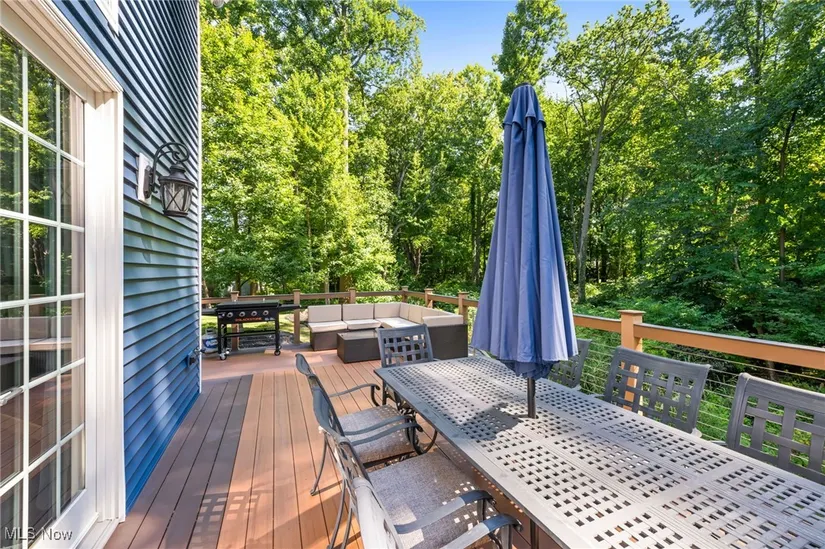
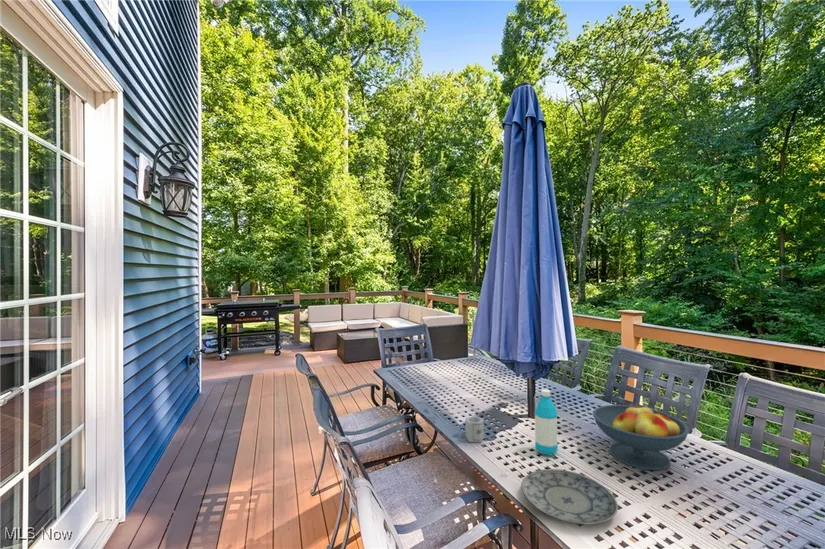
+ water bottle (546, 421)
+ fruit bowl (638, 431)
+ plate (567, 497)
+ cup (473, 428)
